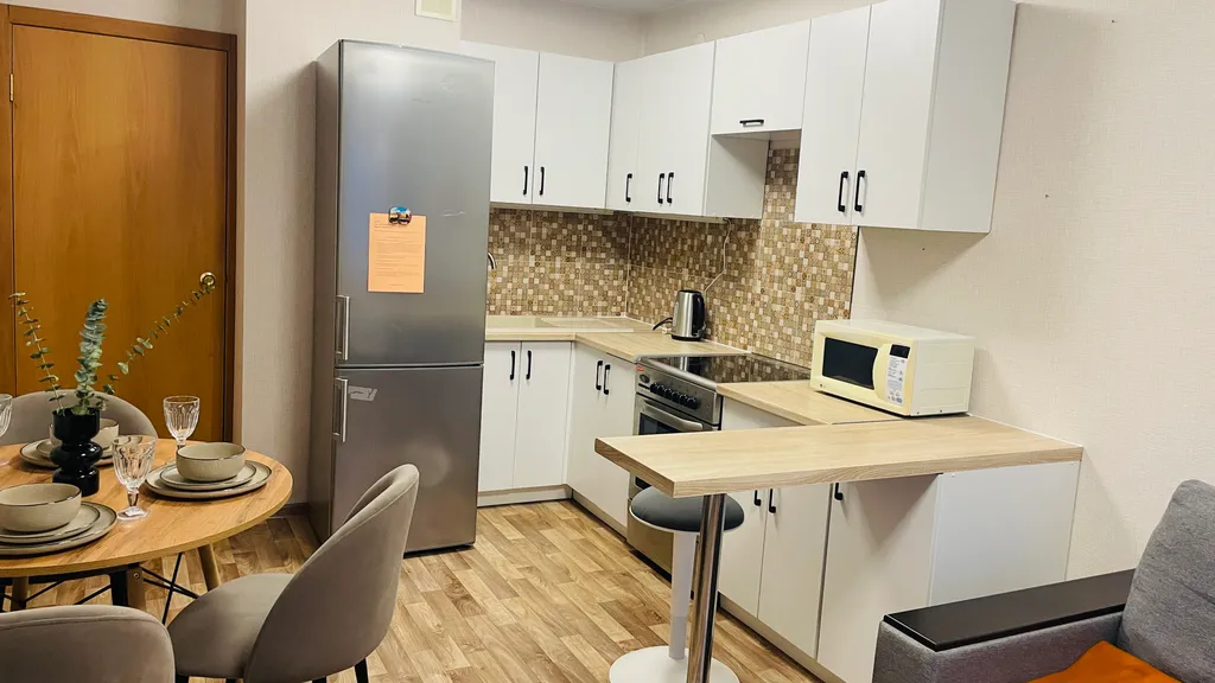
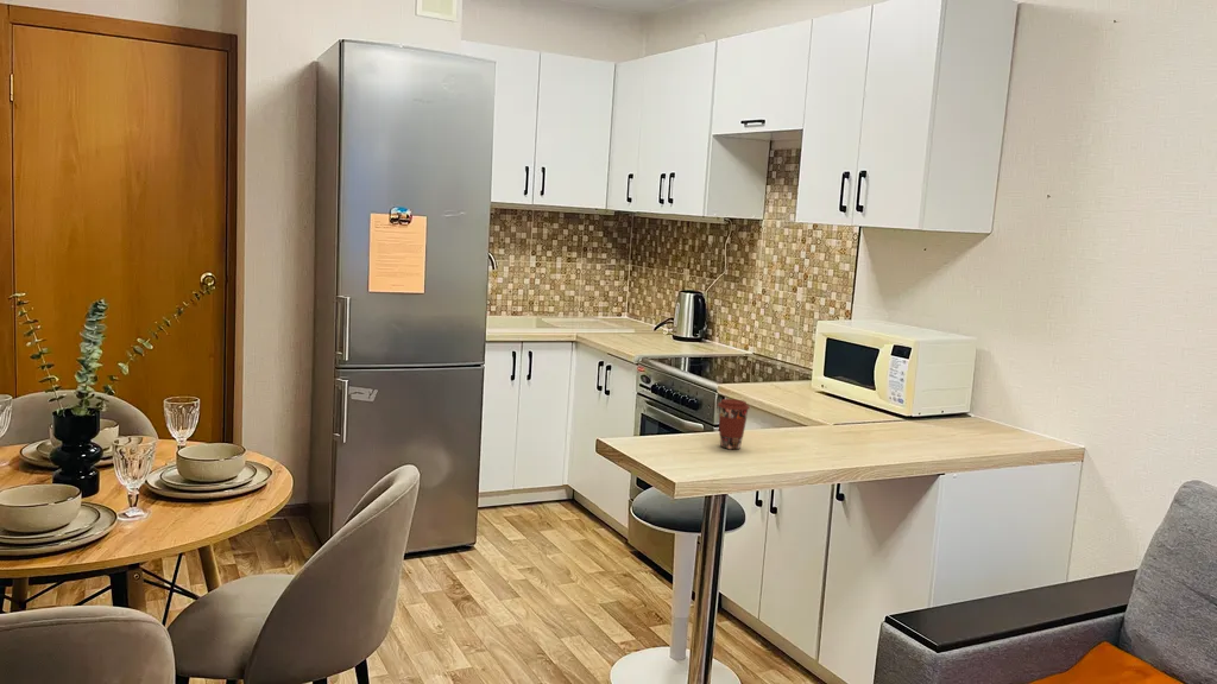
+ coffee cup (732, 424)
